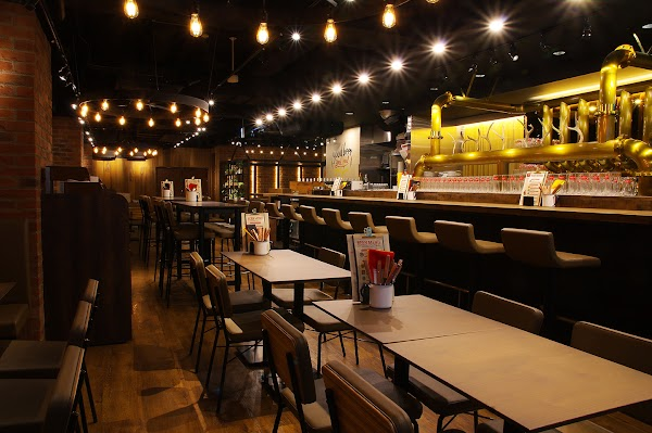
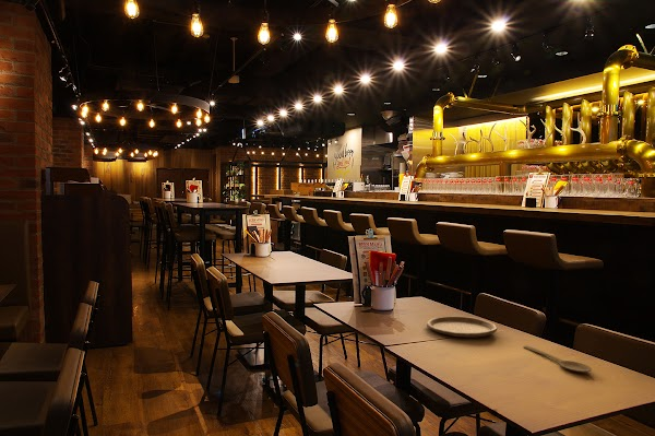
+ plate (461, 327)
+ wooden spoon (553, 357)
